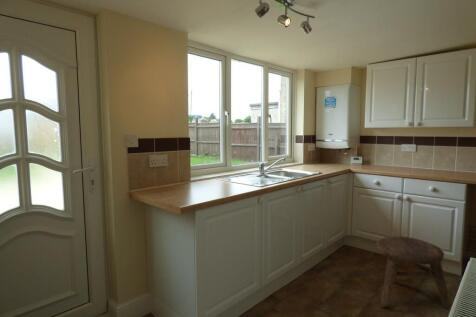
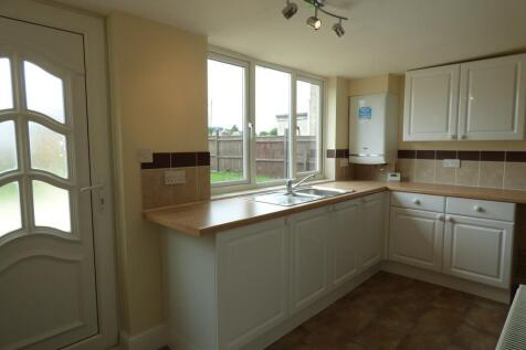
- stool (405, 272)
